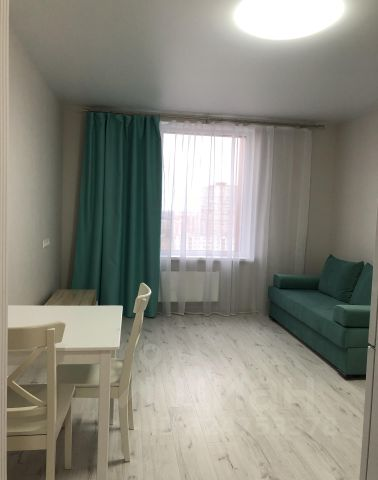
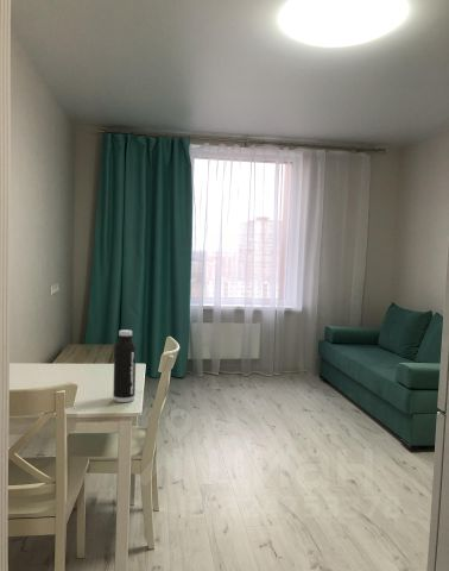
+ water bottle (125, 364)
